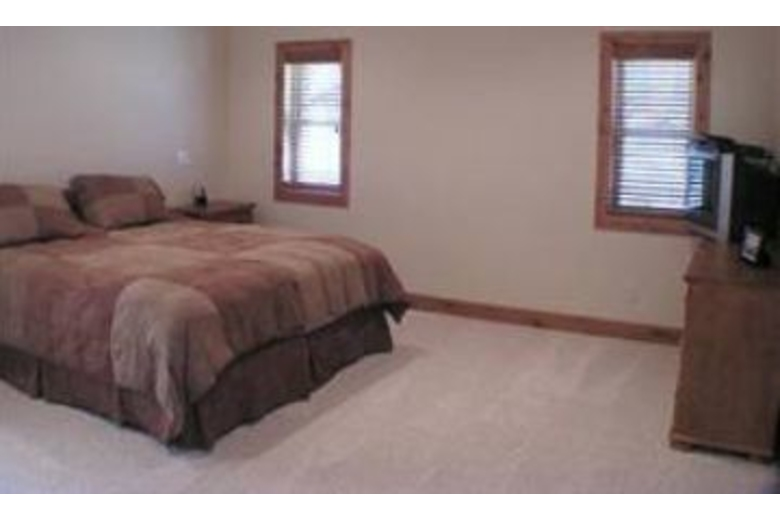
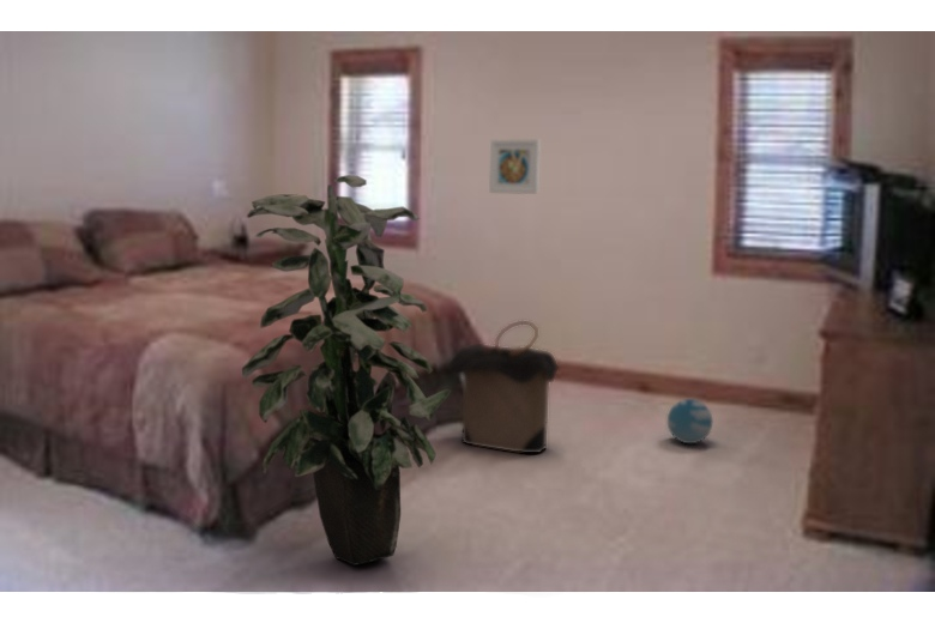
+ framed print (514, 167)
+ indoor plant (343, 370)
+ decorative ball (689, 421)
+ laundry hamper (502, 383)
